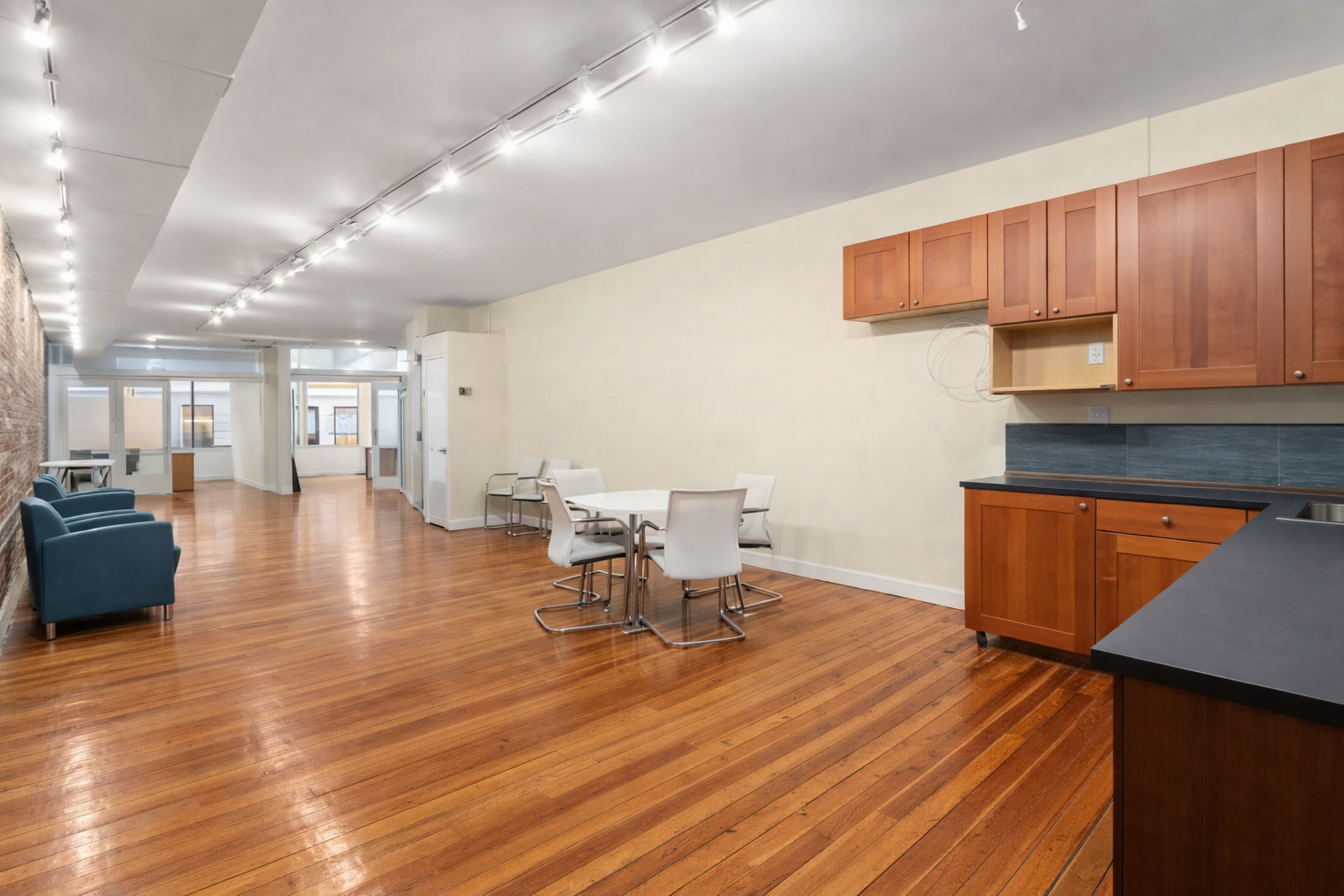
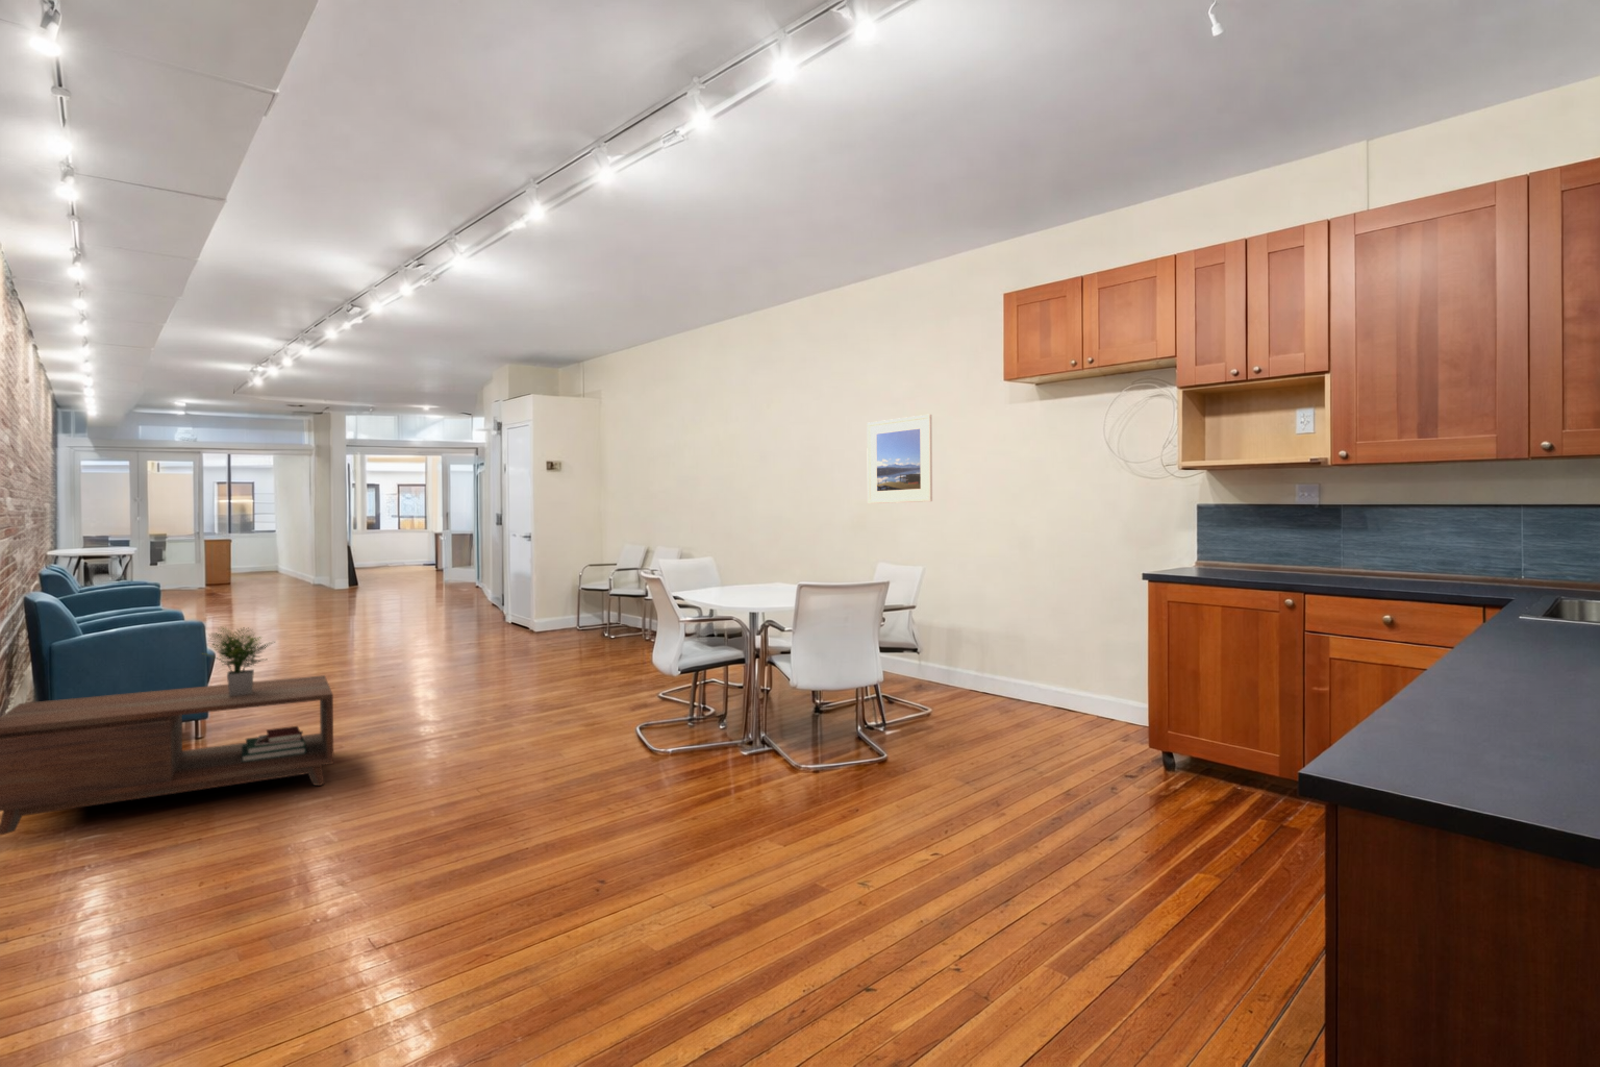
+ coffee table (179, 710)
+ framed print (898, 461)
